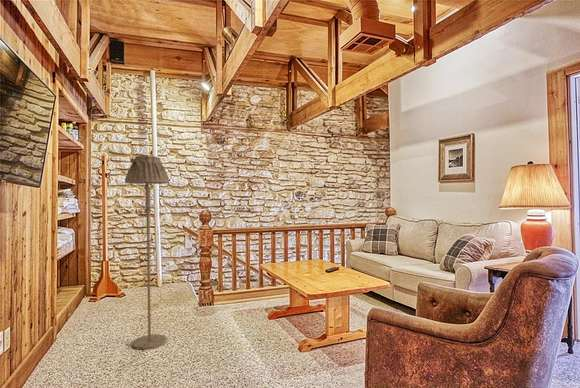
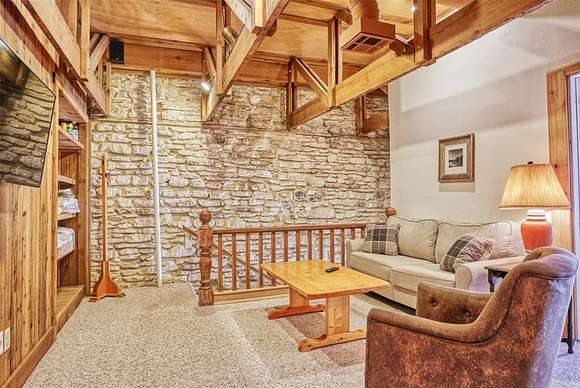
- floor lamp (148, 249)
